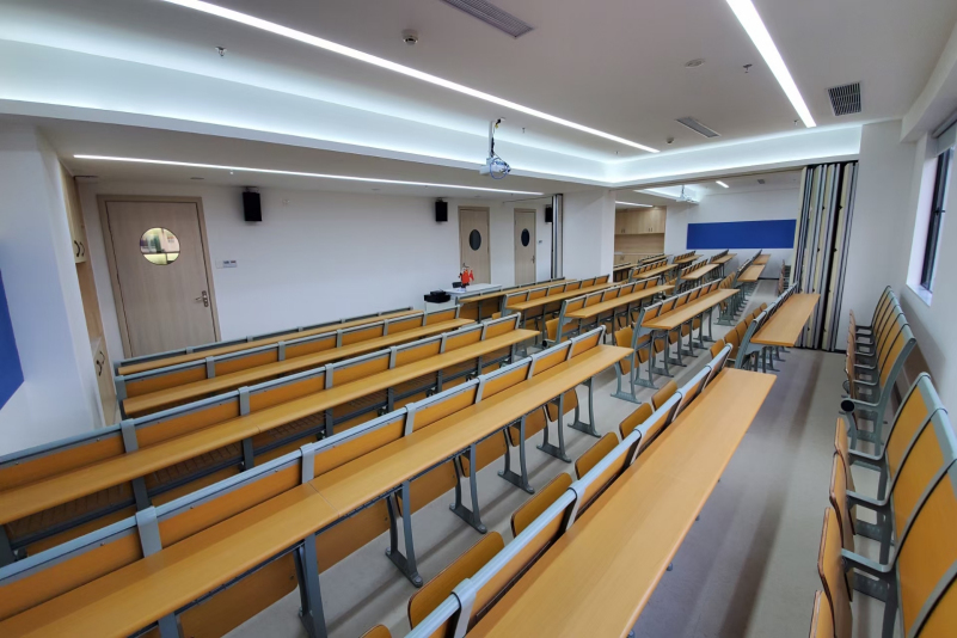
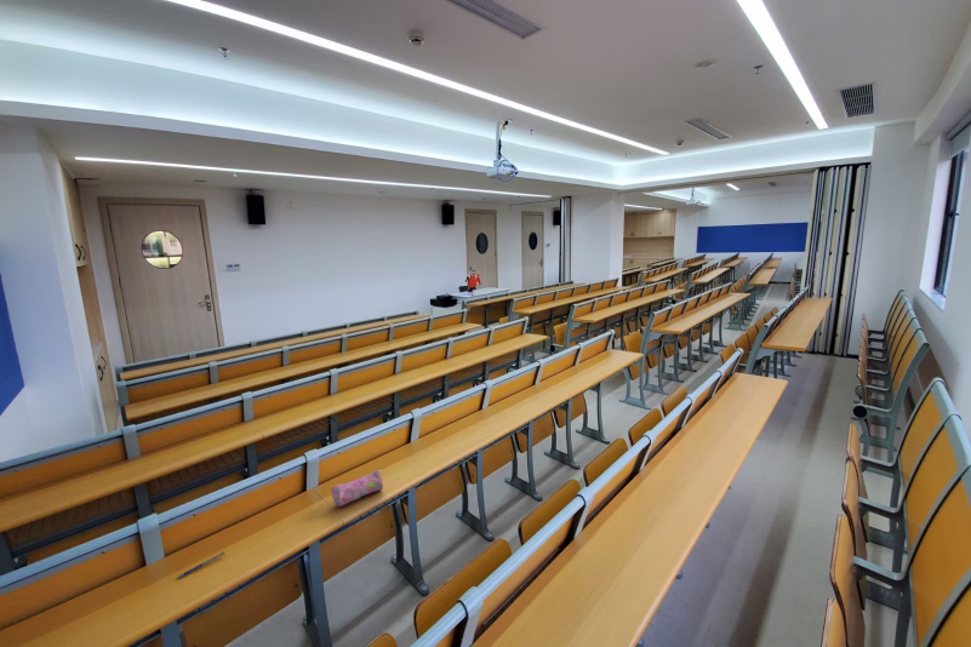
+ pencil case (358, 487)
+ pen (202, 563)
